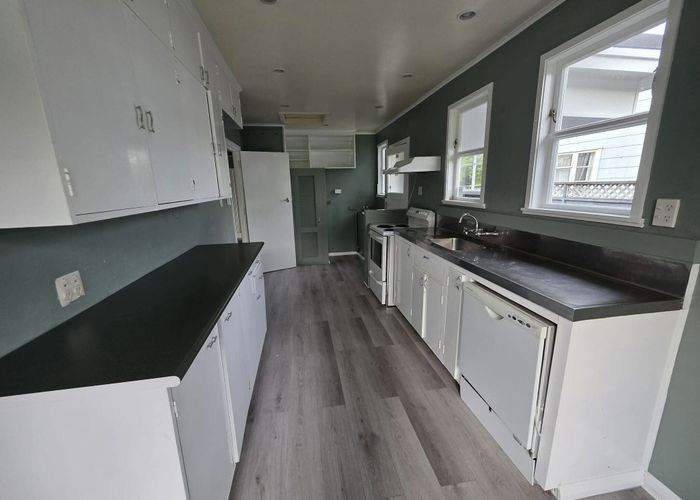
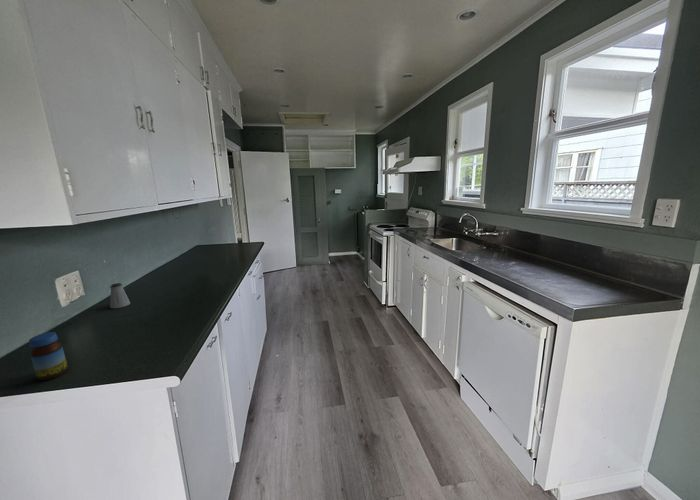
+ saltshaker (118, 294)
+ jar (48, 355)
